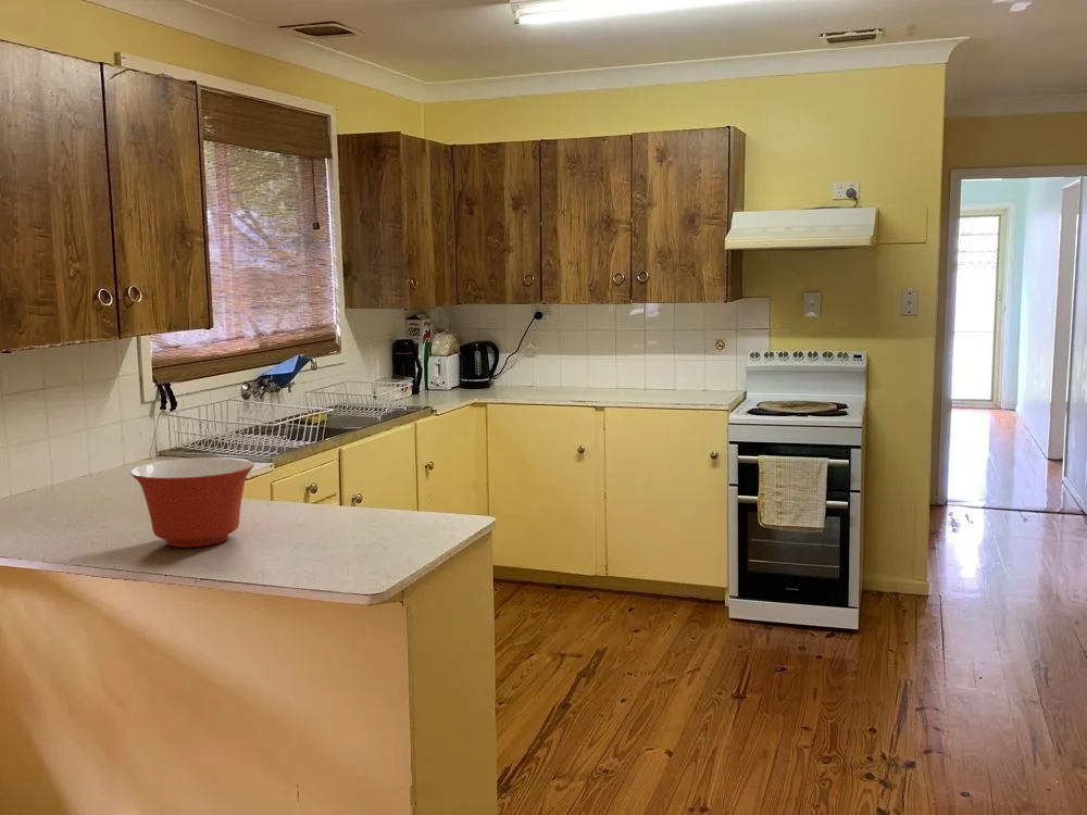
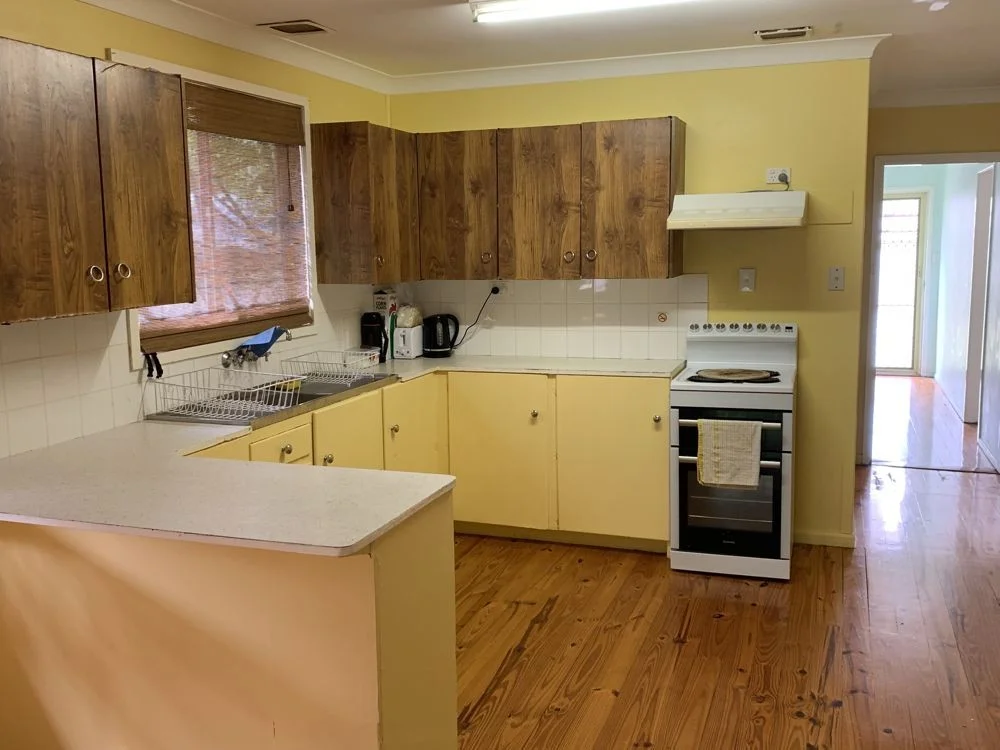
- mixing bowl (195, 503)
